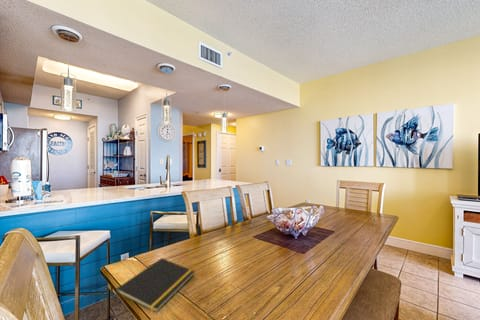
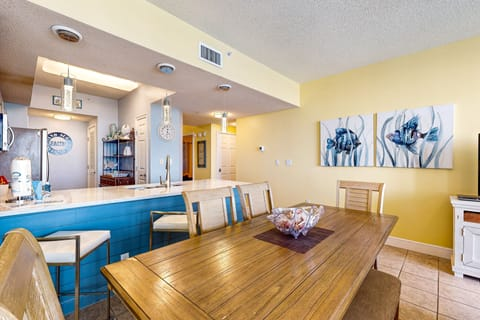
- notepad (159, 280)
